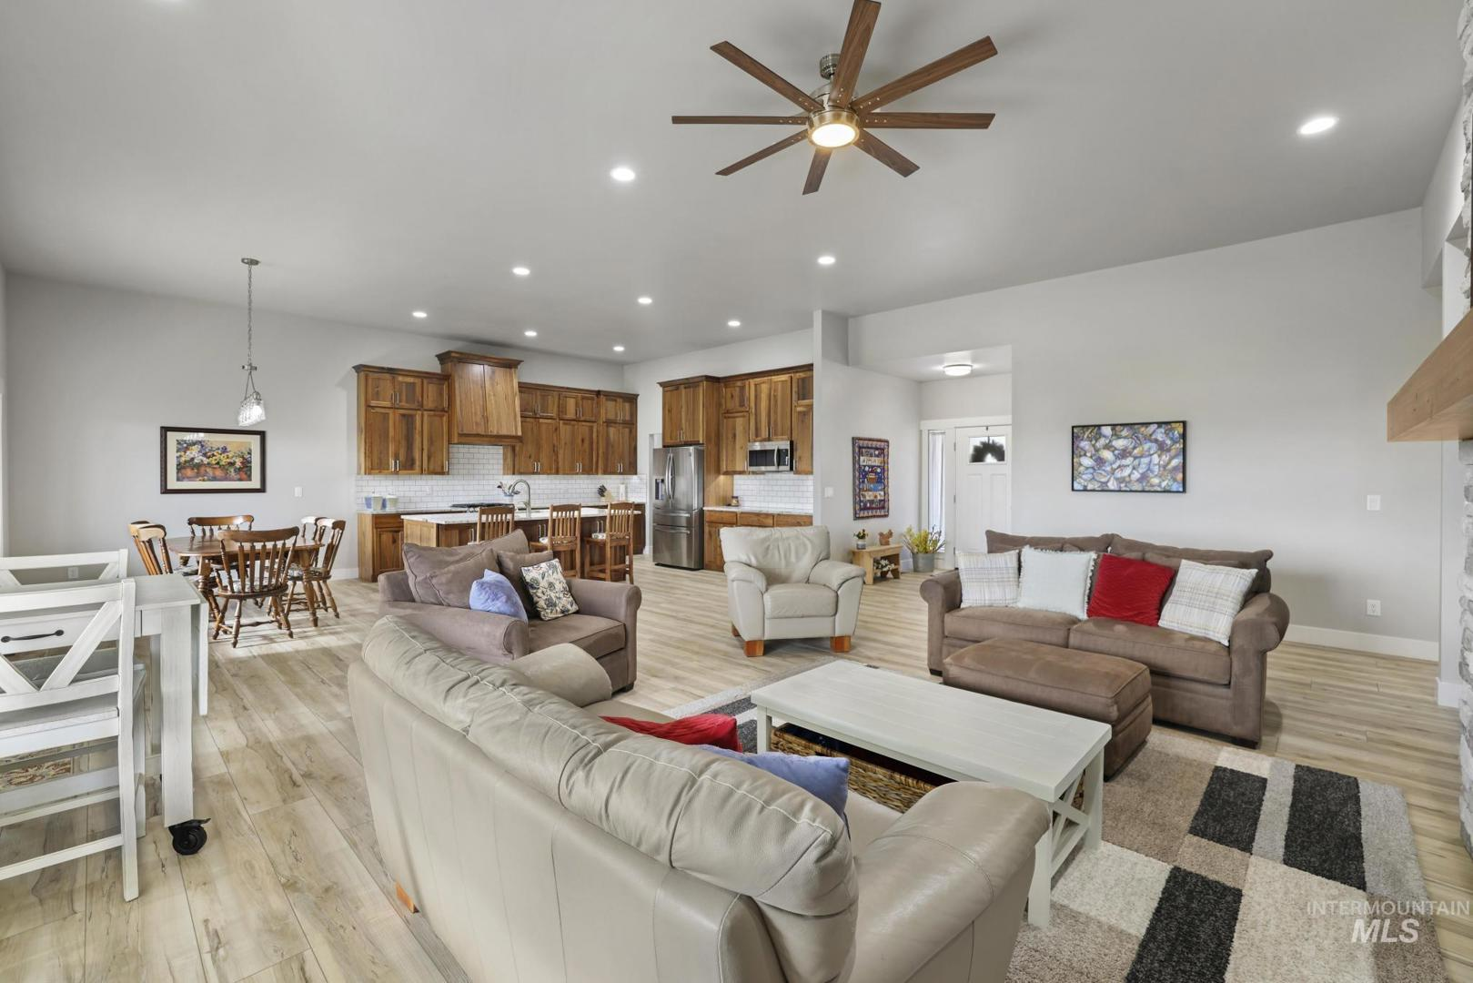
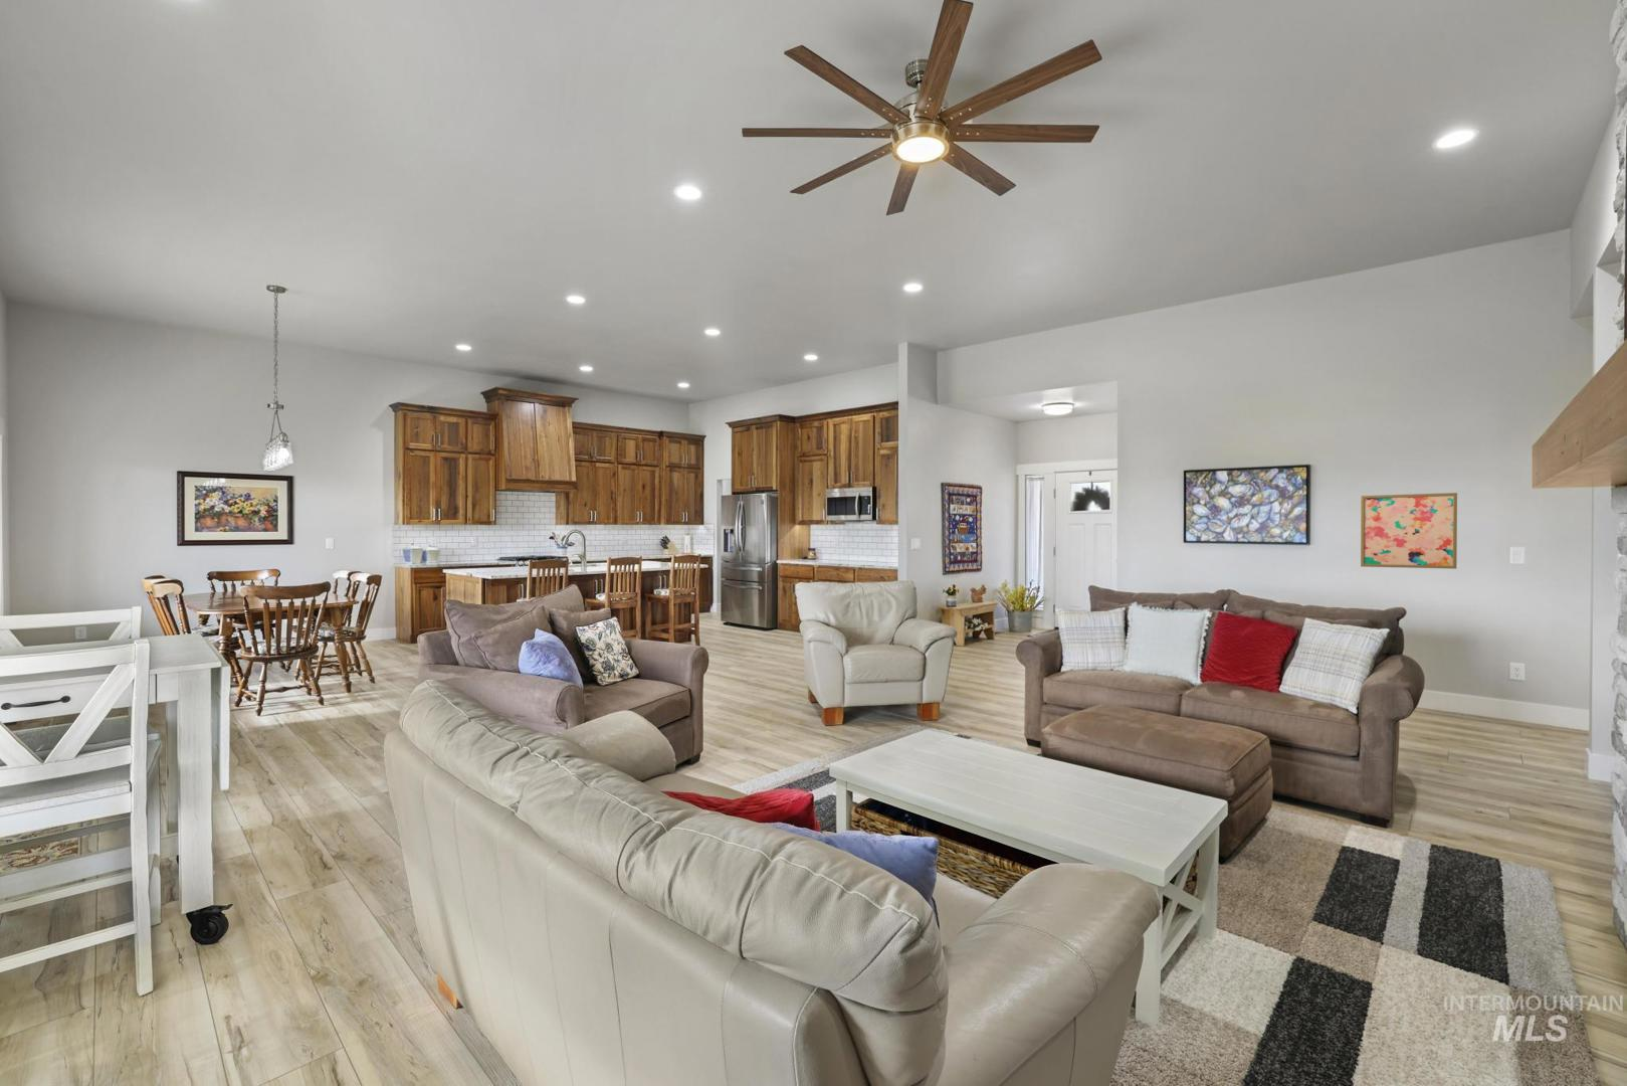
+ wall art (1407, 531)
